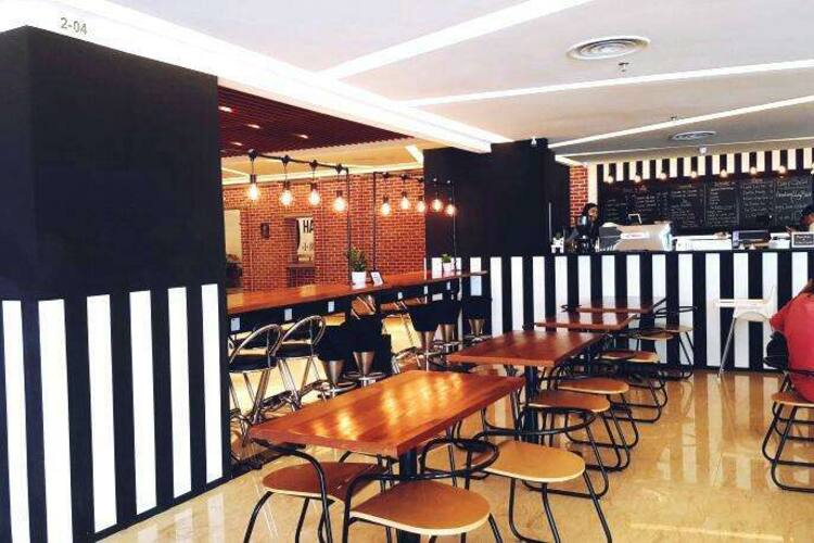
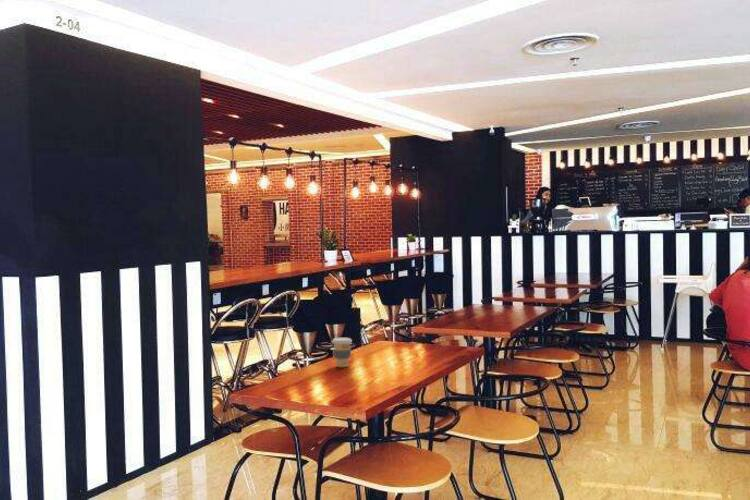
+ coffee cup (342, 352)
